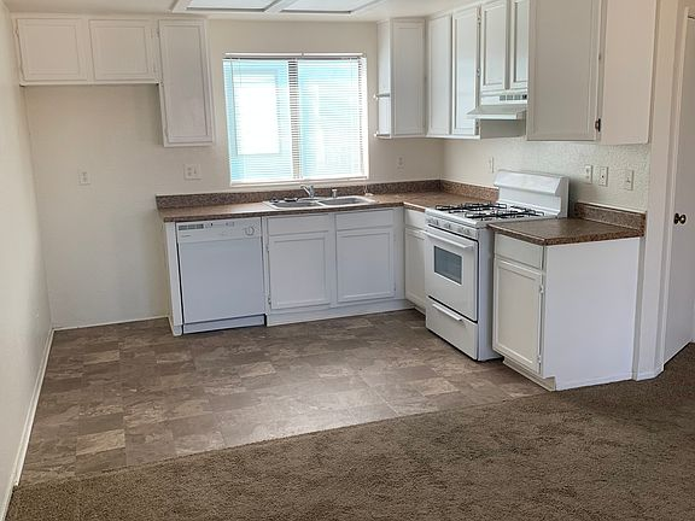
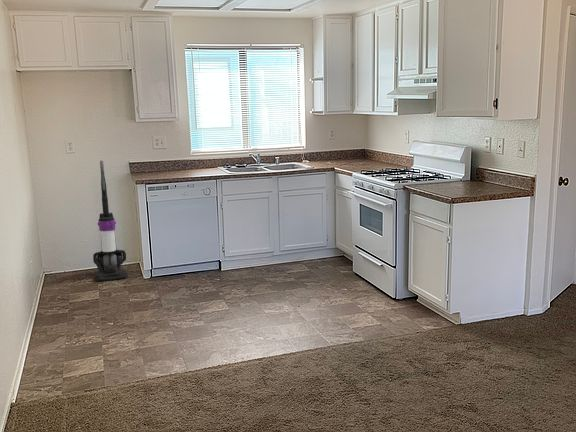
+ vacuum cleaner (106, 219)
